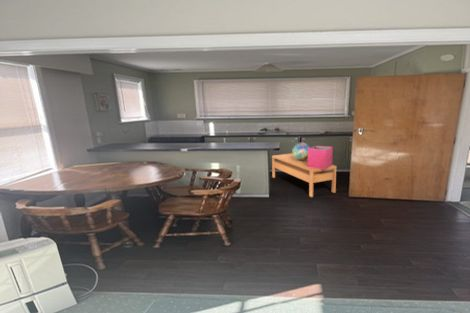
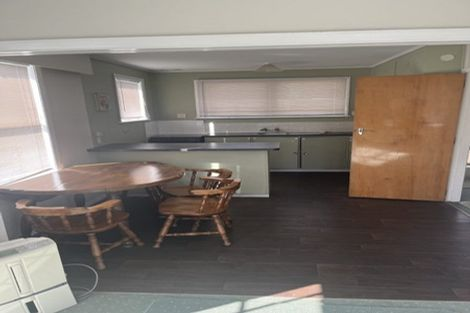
- decorative globe (301, 151)
- coffee table (300, 172)
- storage bin (320, 156)
